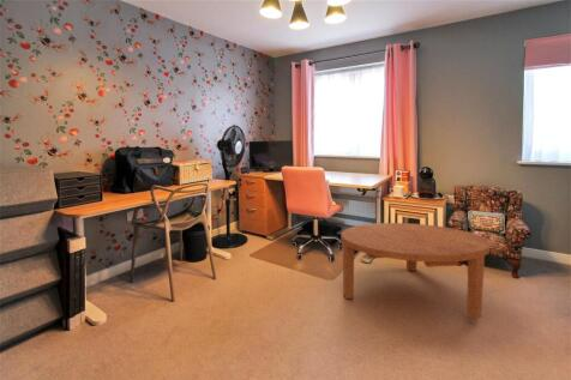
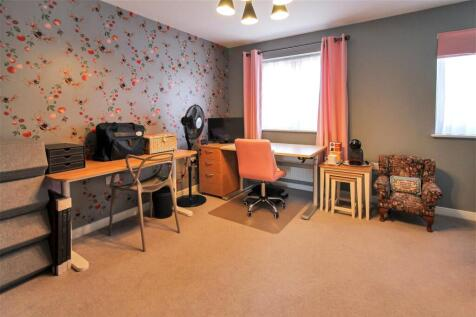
- coffee table (408, 264)
